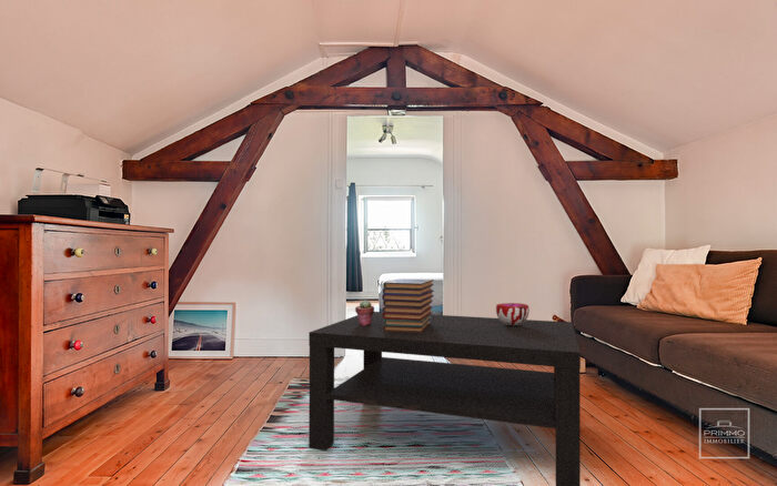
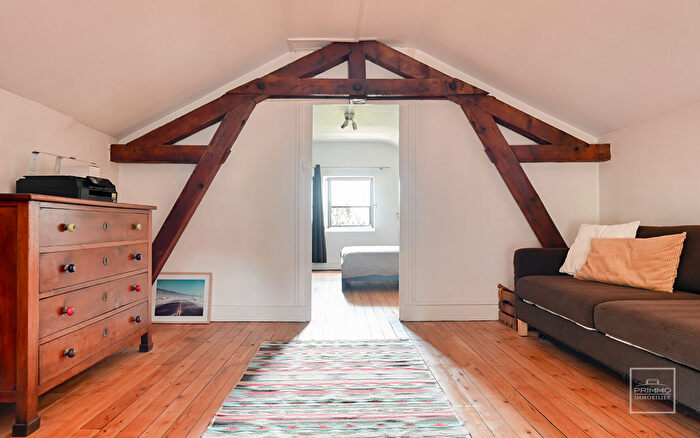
- decorative bowl (512, 314)
- potted succulent (364, 311)
- coffee table (448, 379)
- book stack (408, 303)
